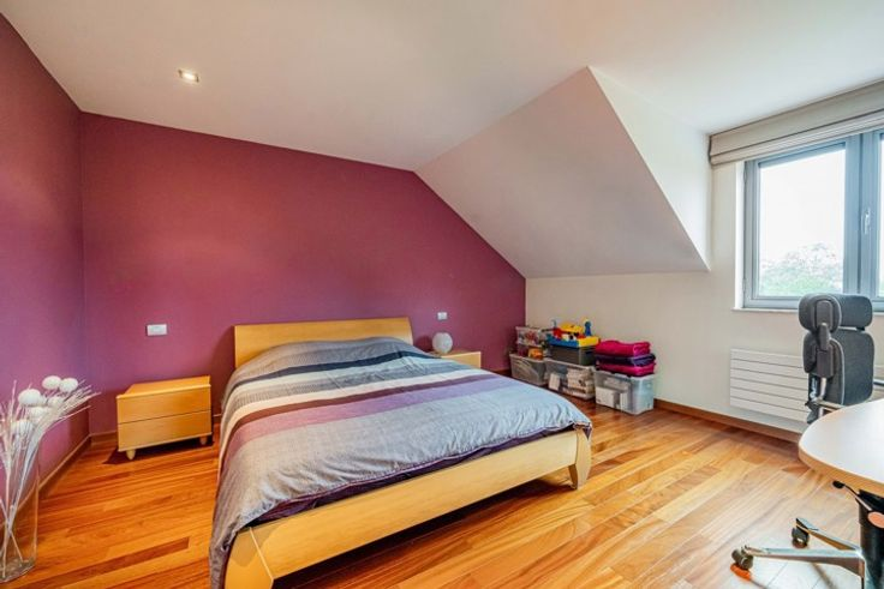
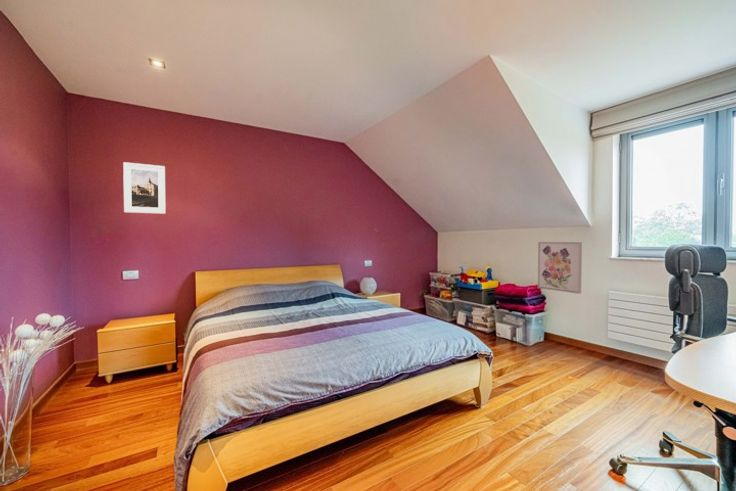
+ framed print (145, 188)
+ wall art (558, 266)
